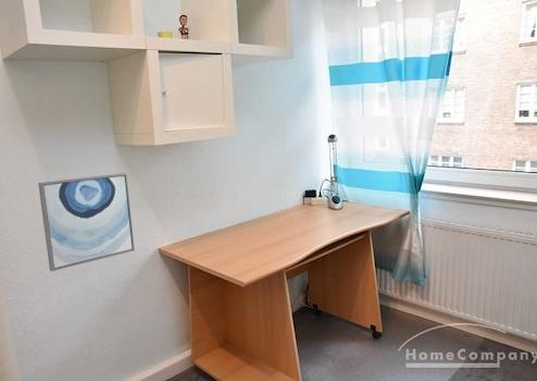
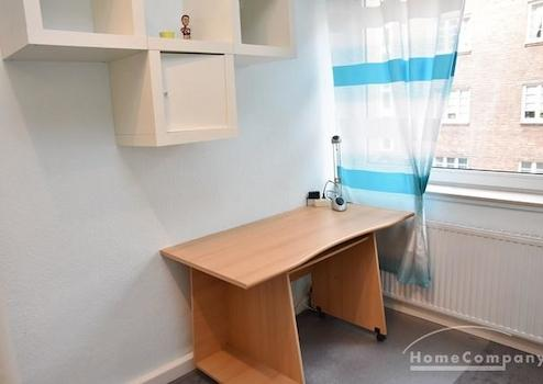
- wall art (90, 219)
